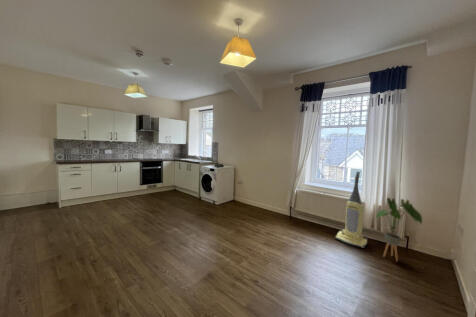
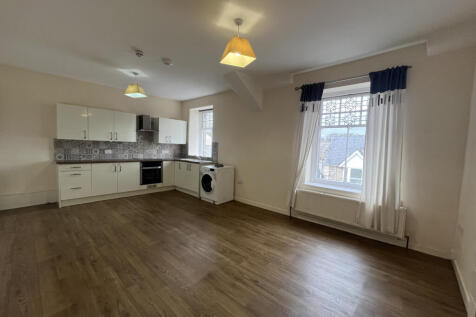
- vacuum cleaner (353, 206)
- house plant (396, 228)
